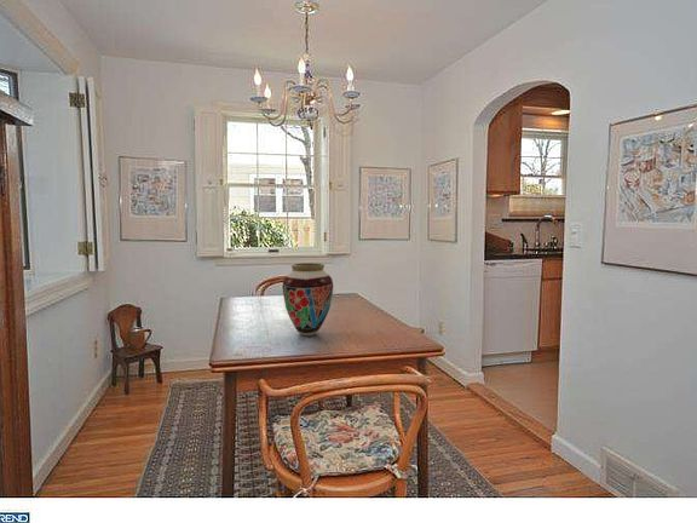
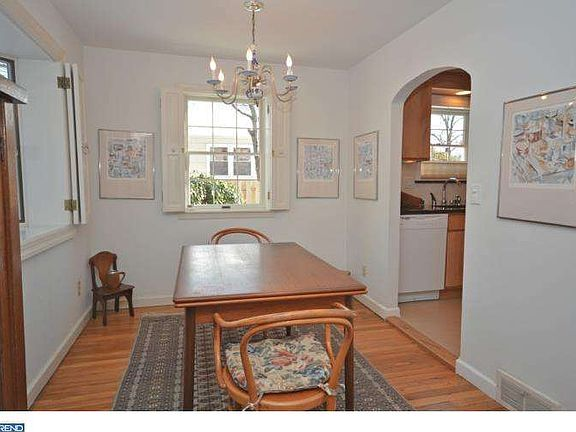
- vase (307, 299)
